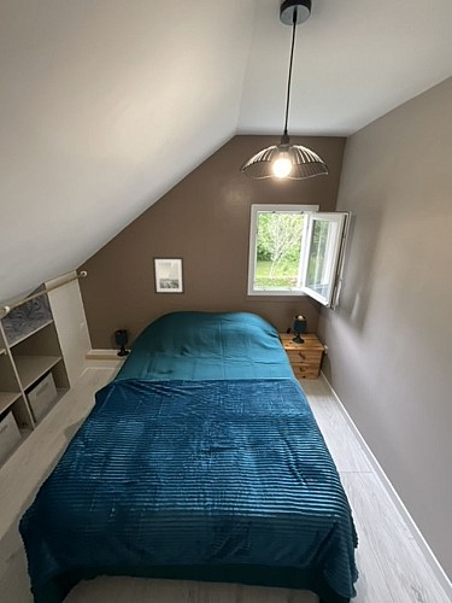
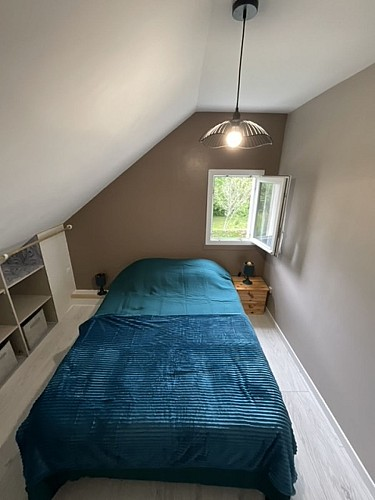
- wall art (169, 275)
